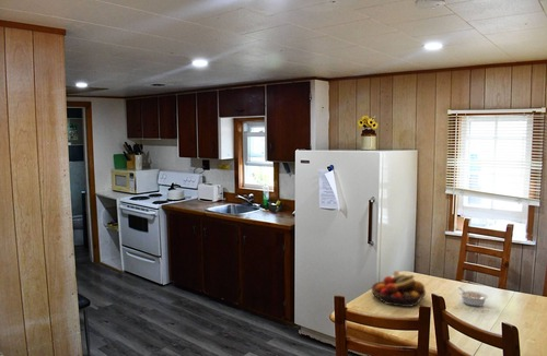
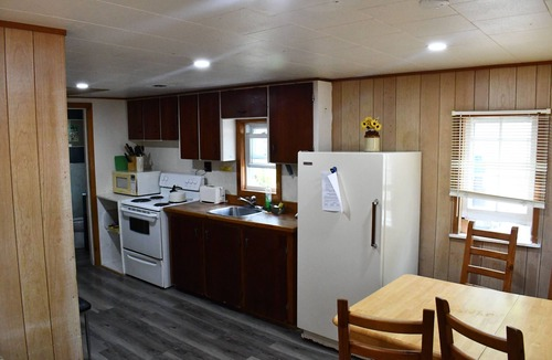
- legume (472, 297)
- fruit bowl (397, 286)
